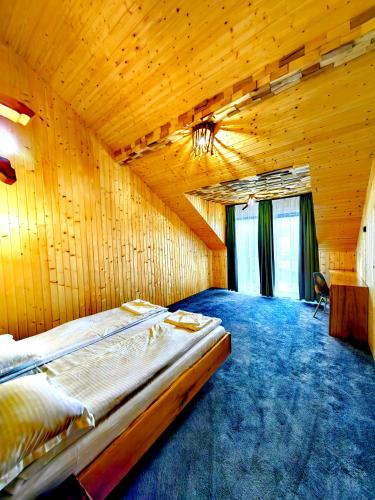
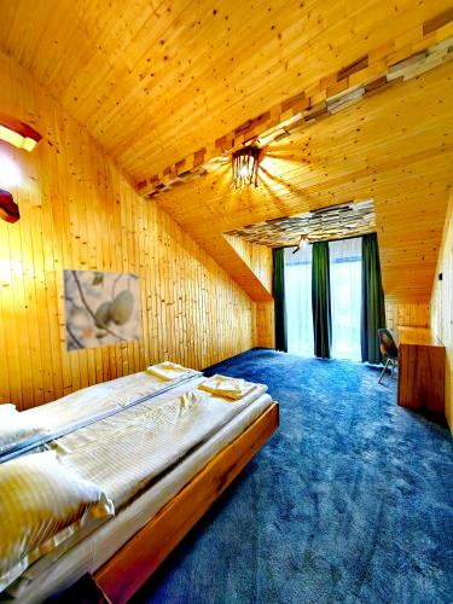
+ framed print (105, 308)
